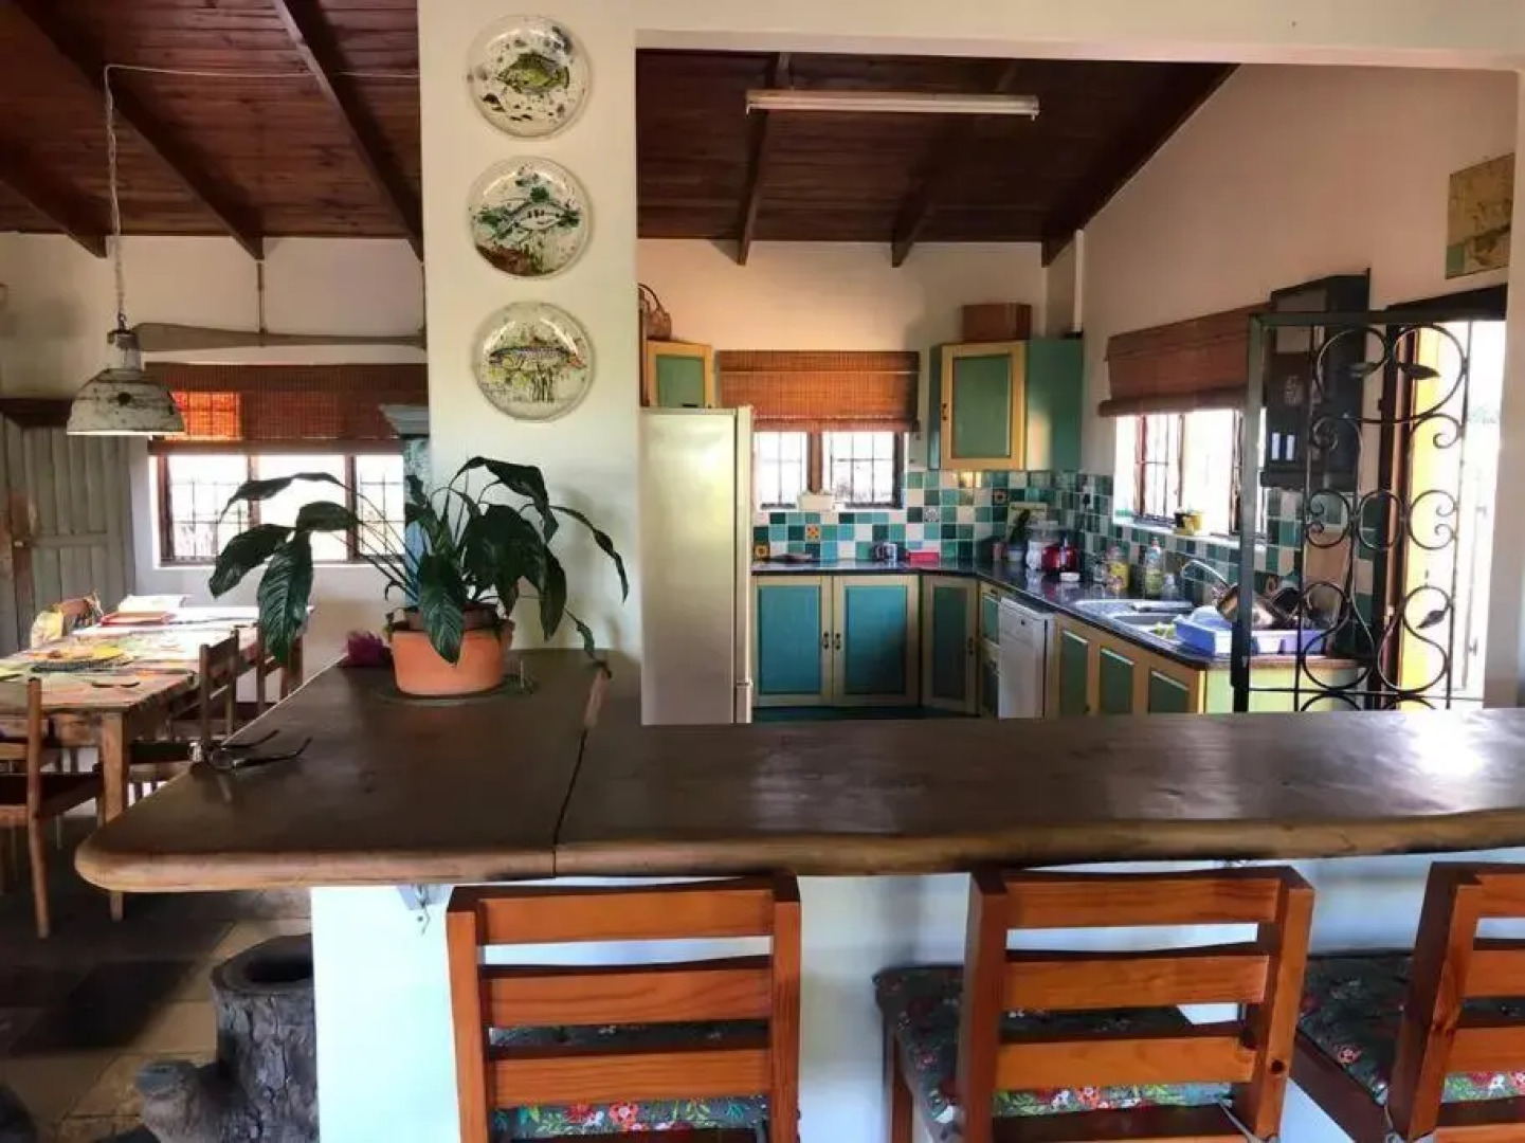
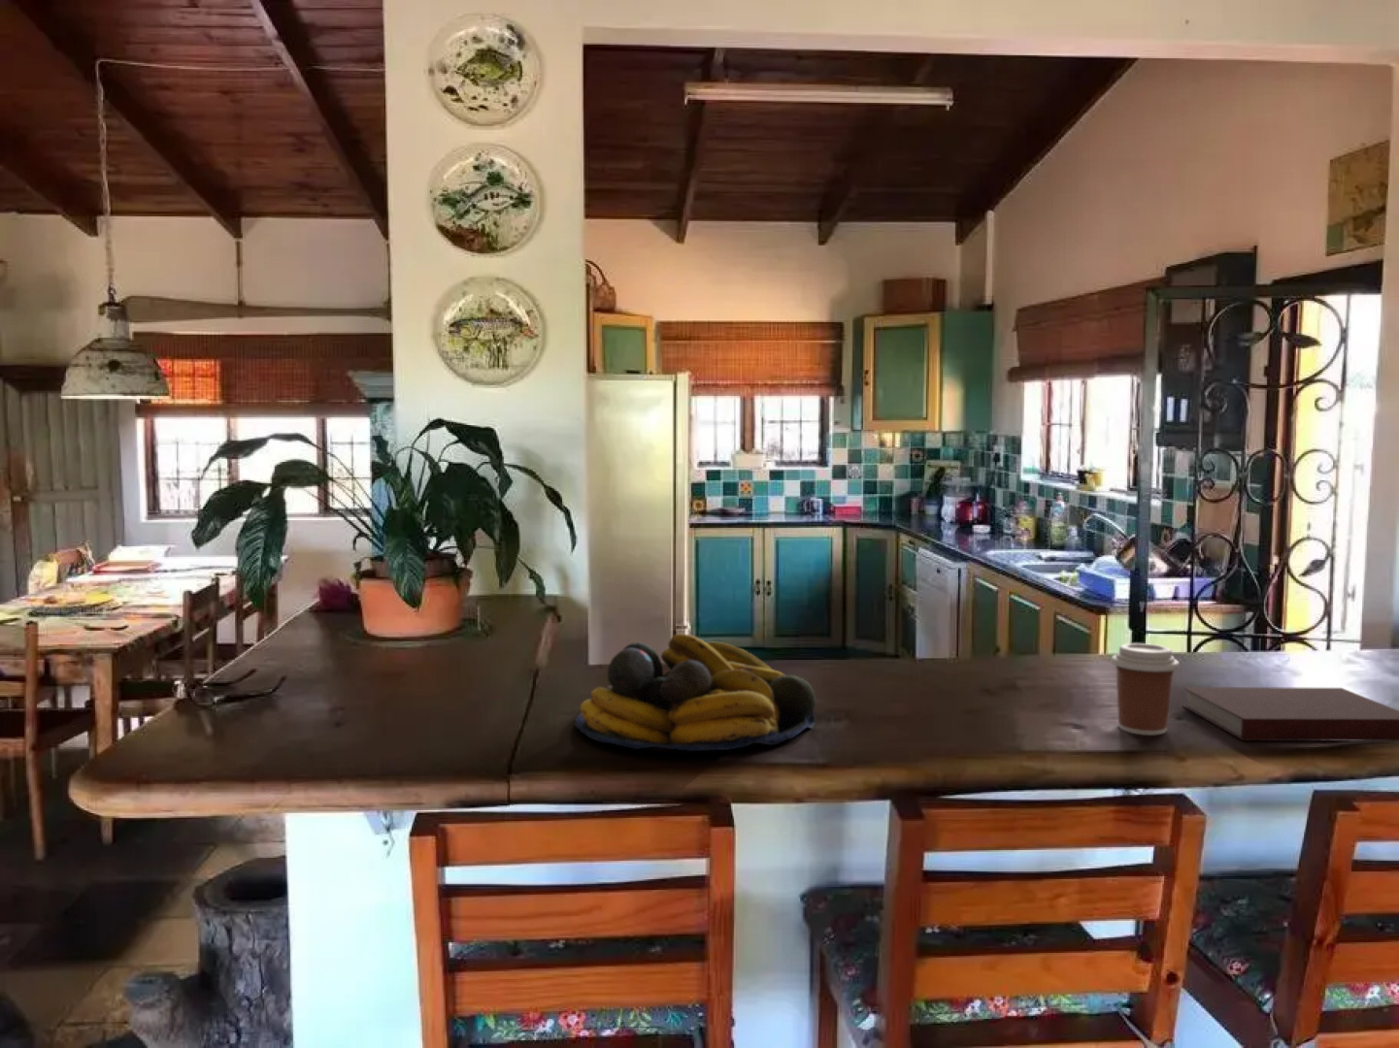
+ notebook (1295, 712)
+ fruit bowl (693, 680)
+ coffee cup (1143, 688)
